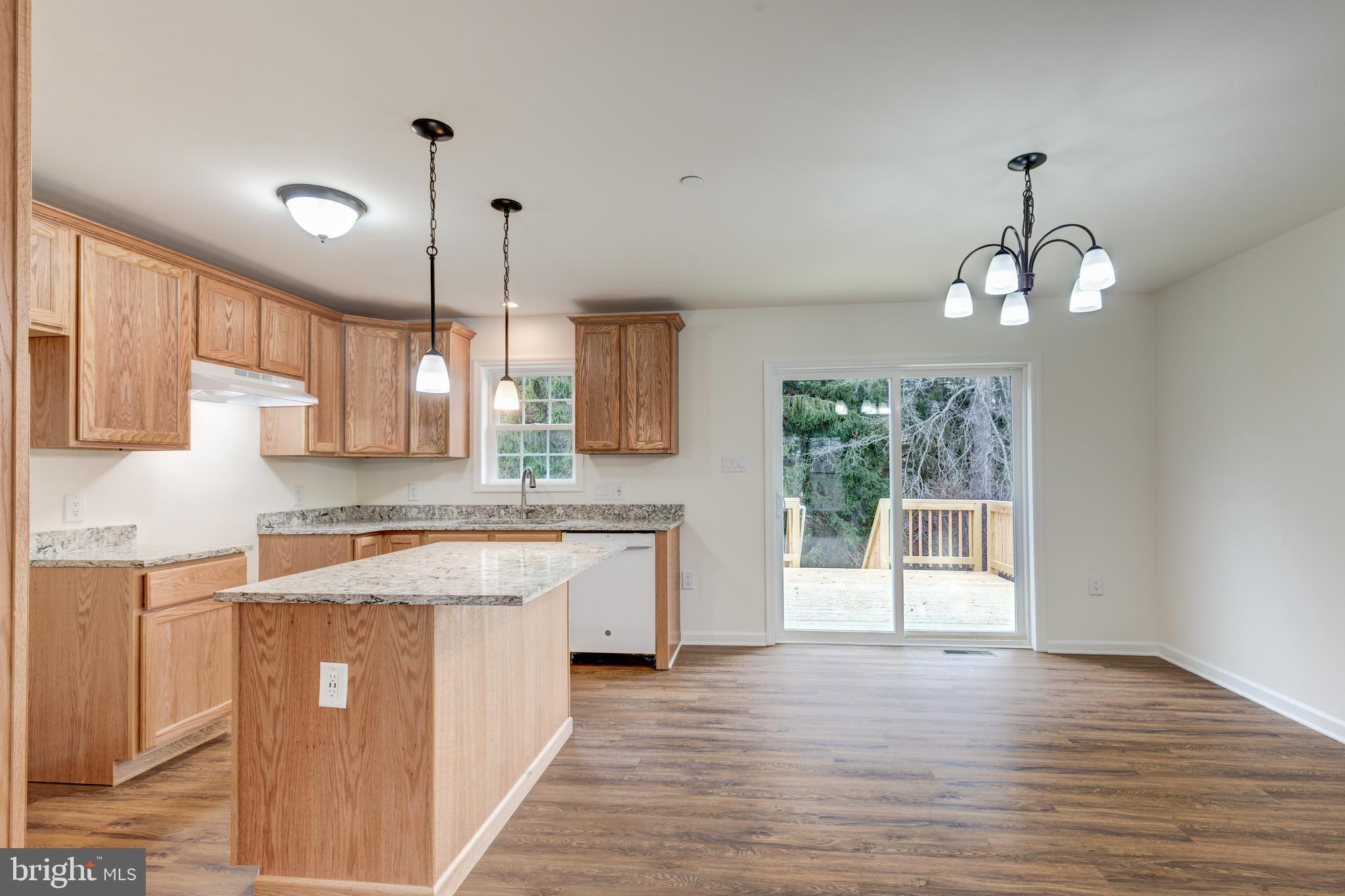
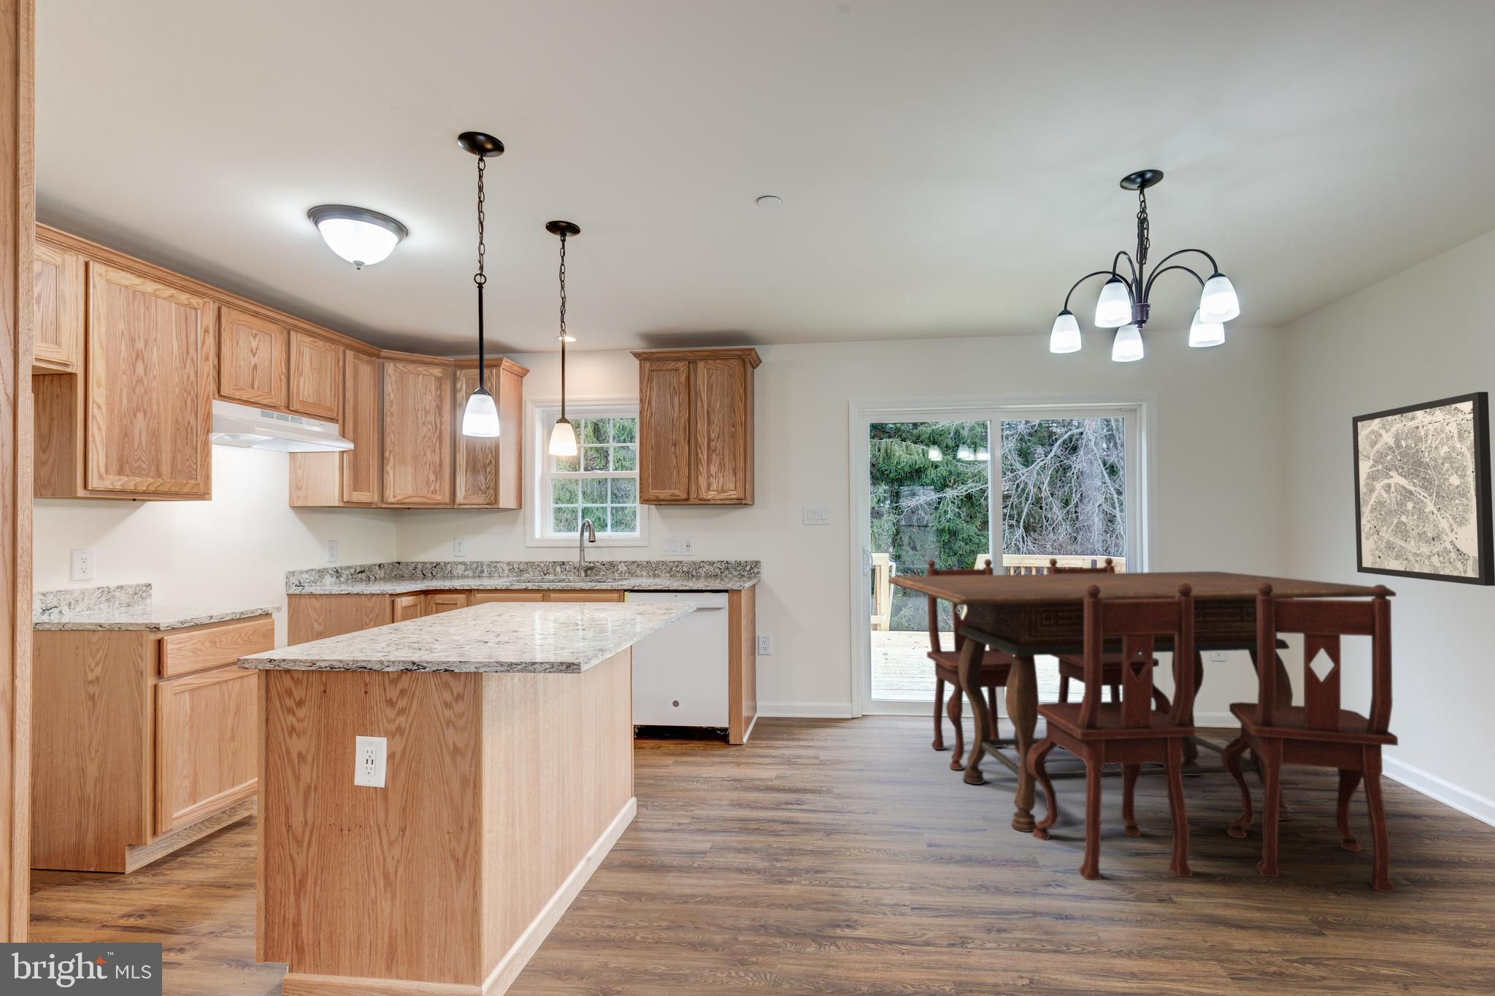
+ wall art (1415, 491)
+ dining table (1116, 684)
